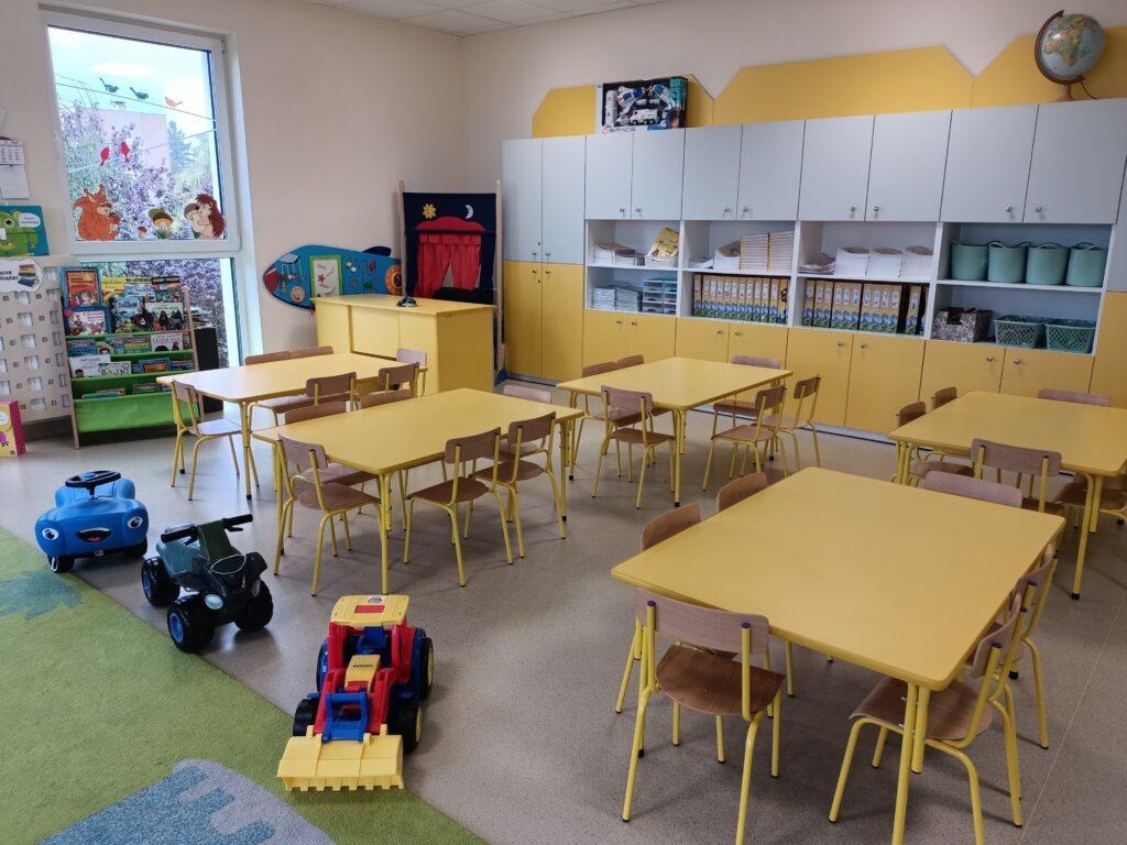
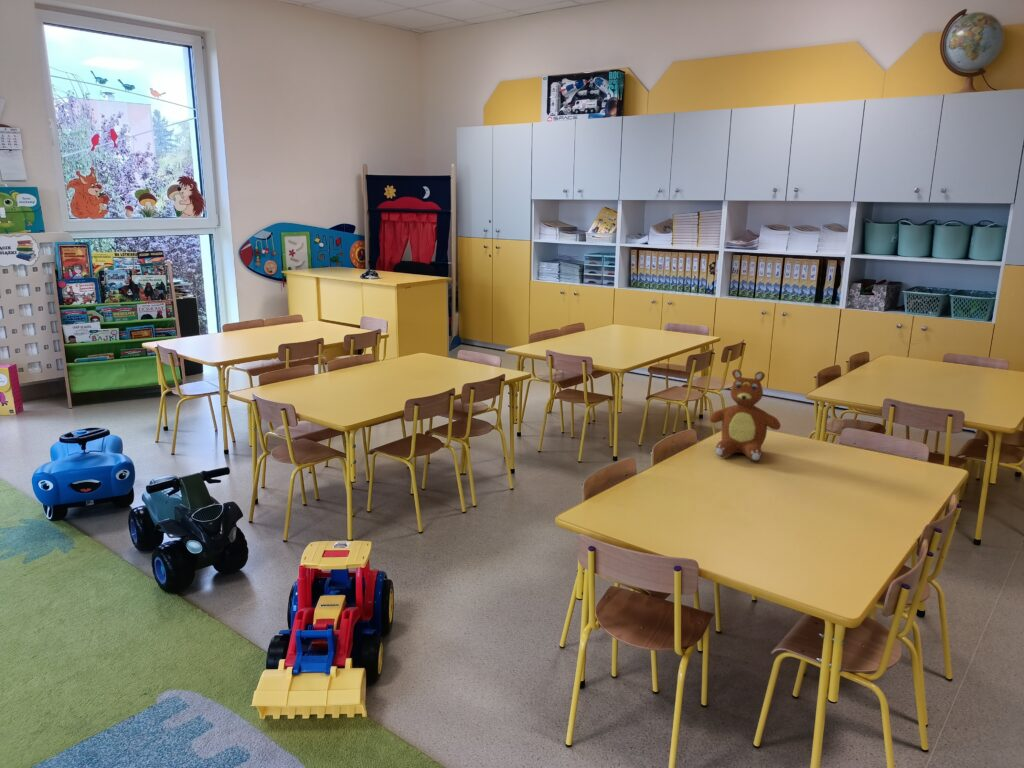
+ teddy bear (743, 413)
